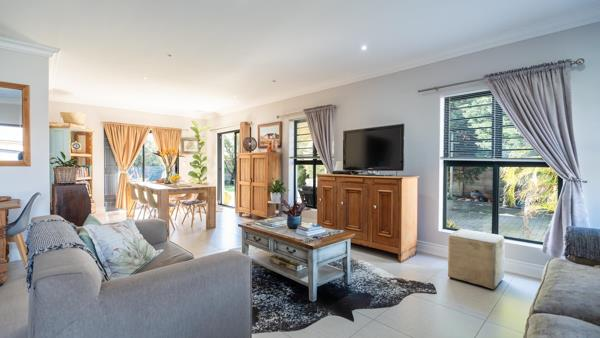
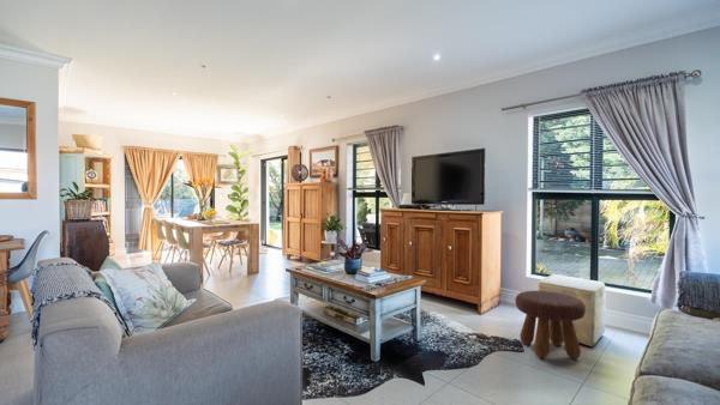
+ footstool (548, 324)
